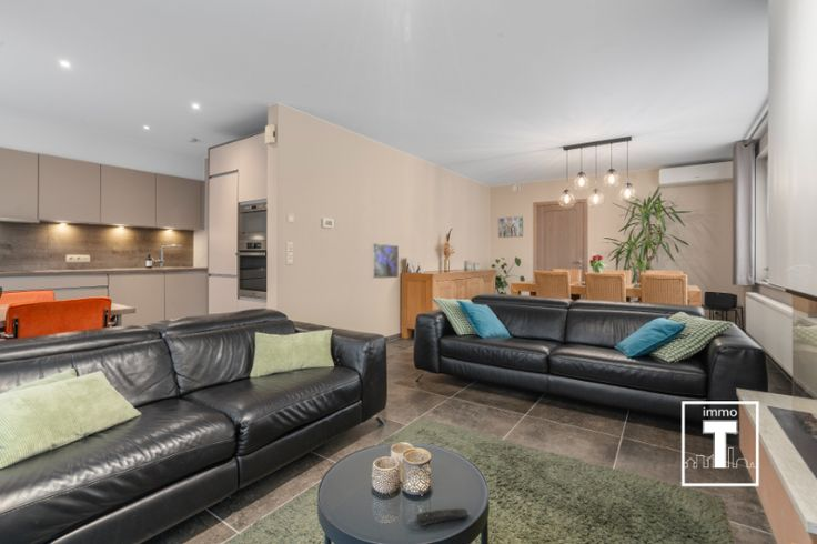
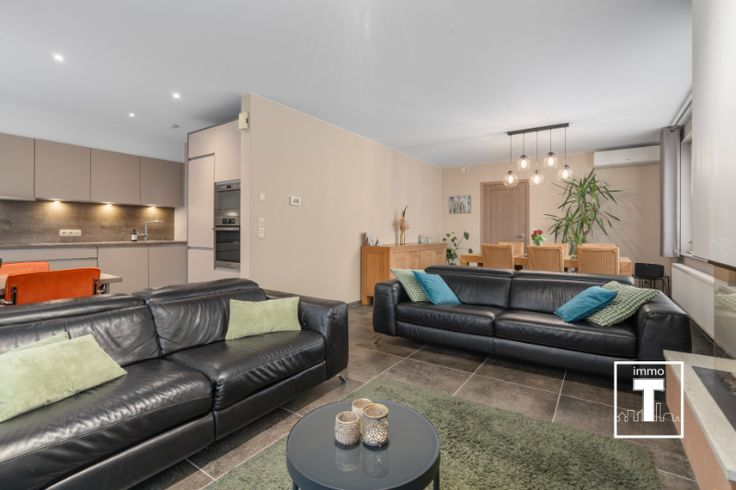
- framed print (385, 261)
- remote control (444, 515)
